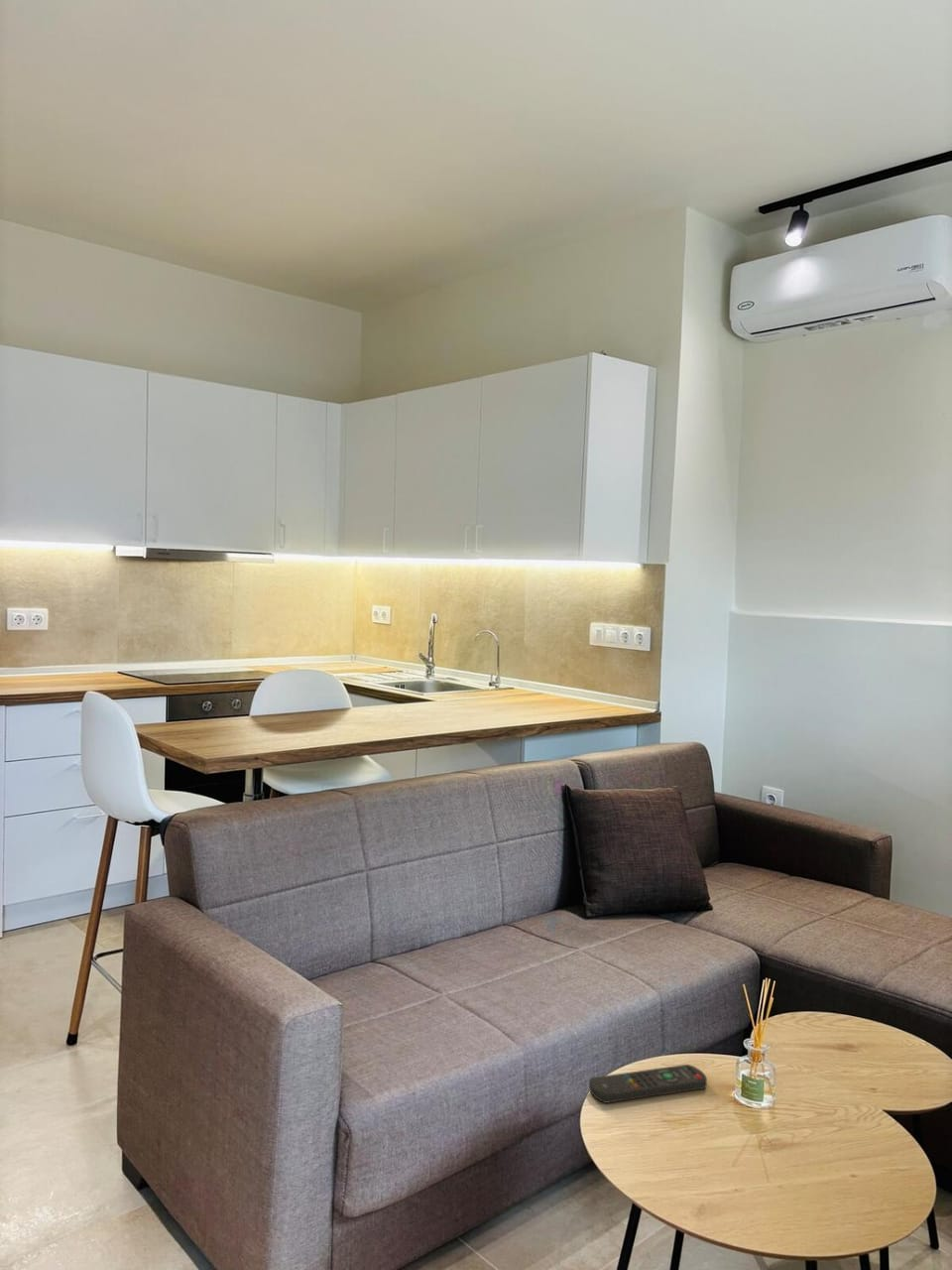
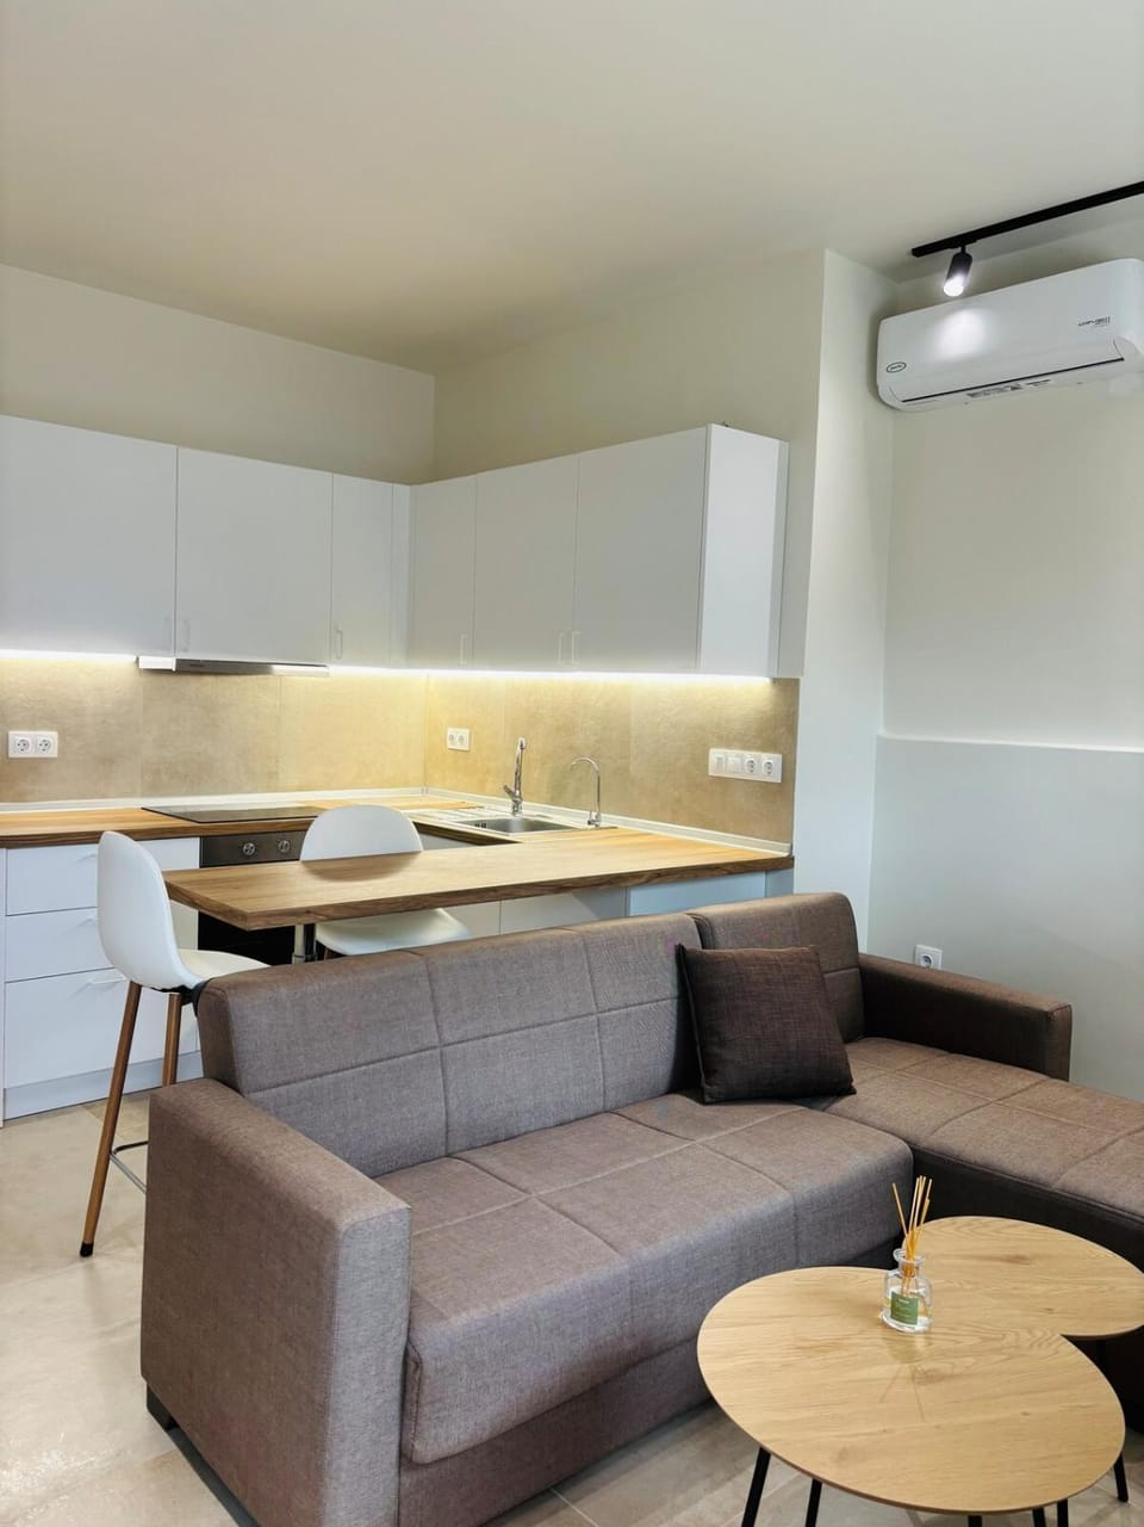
- remote control (648, 1082)
